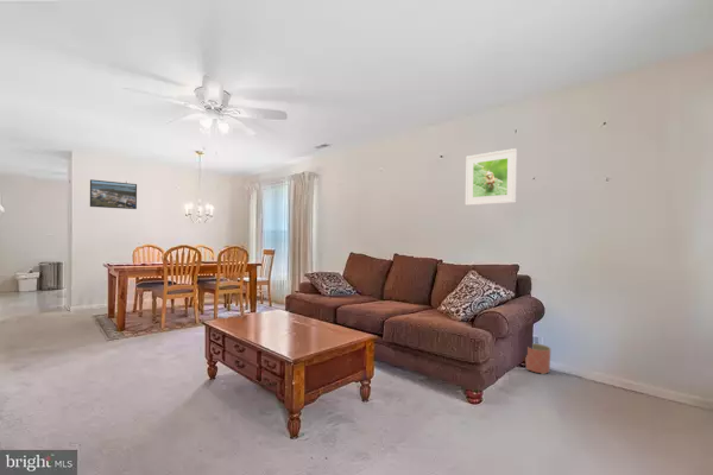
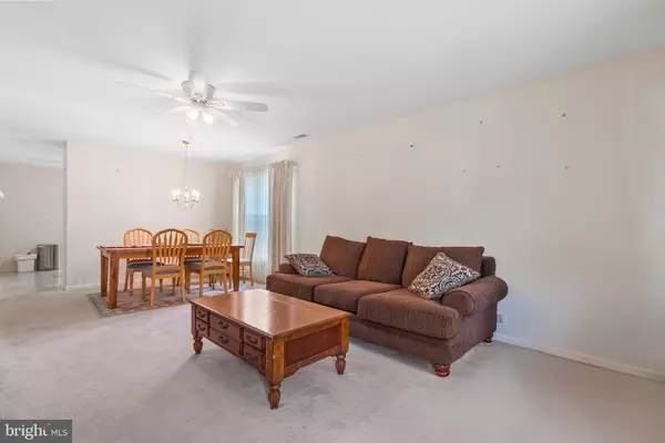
- planter (537, 357)
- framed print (490, 178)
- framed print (114, 195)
